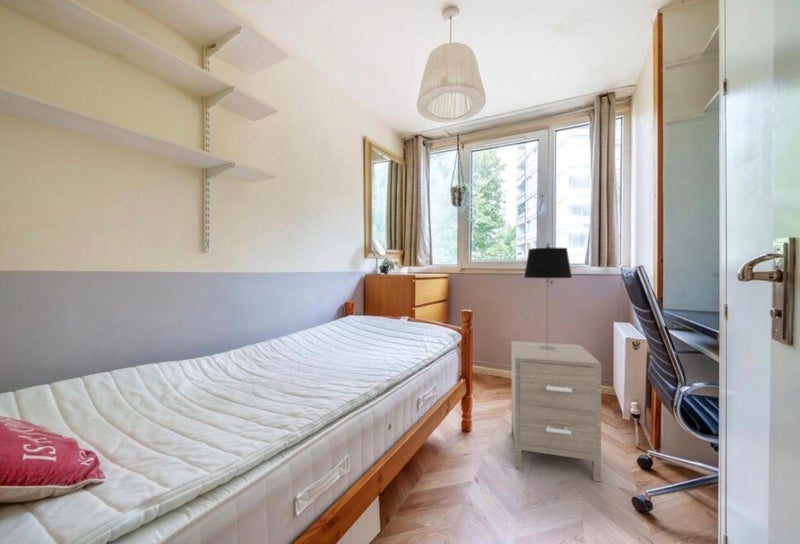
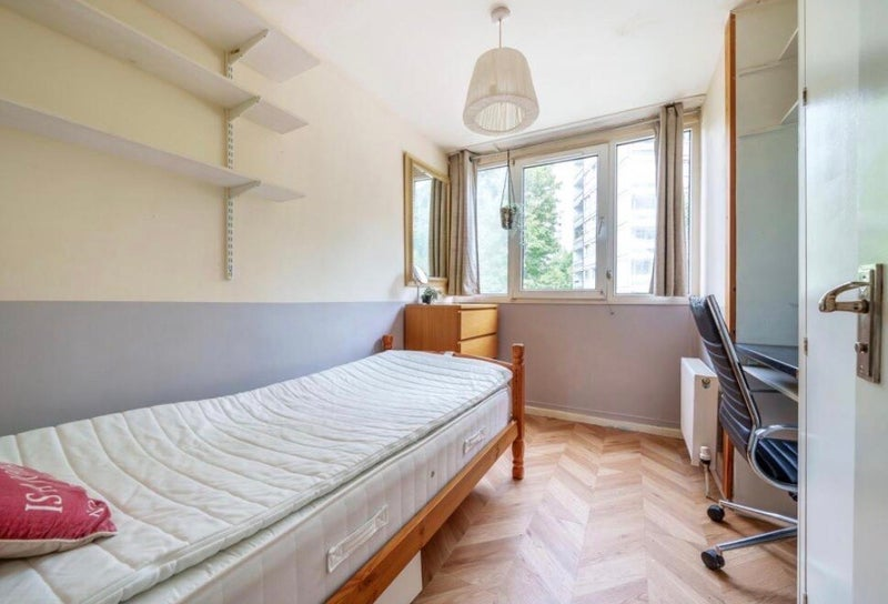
- table lamp (547, 297)
- nightstand (551, 404)
